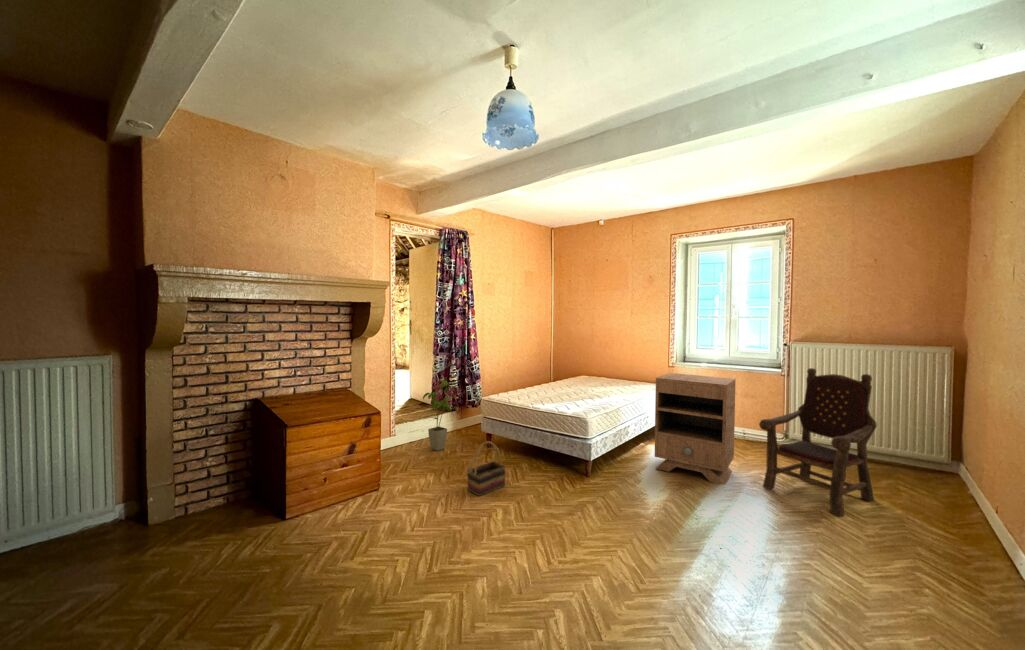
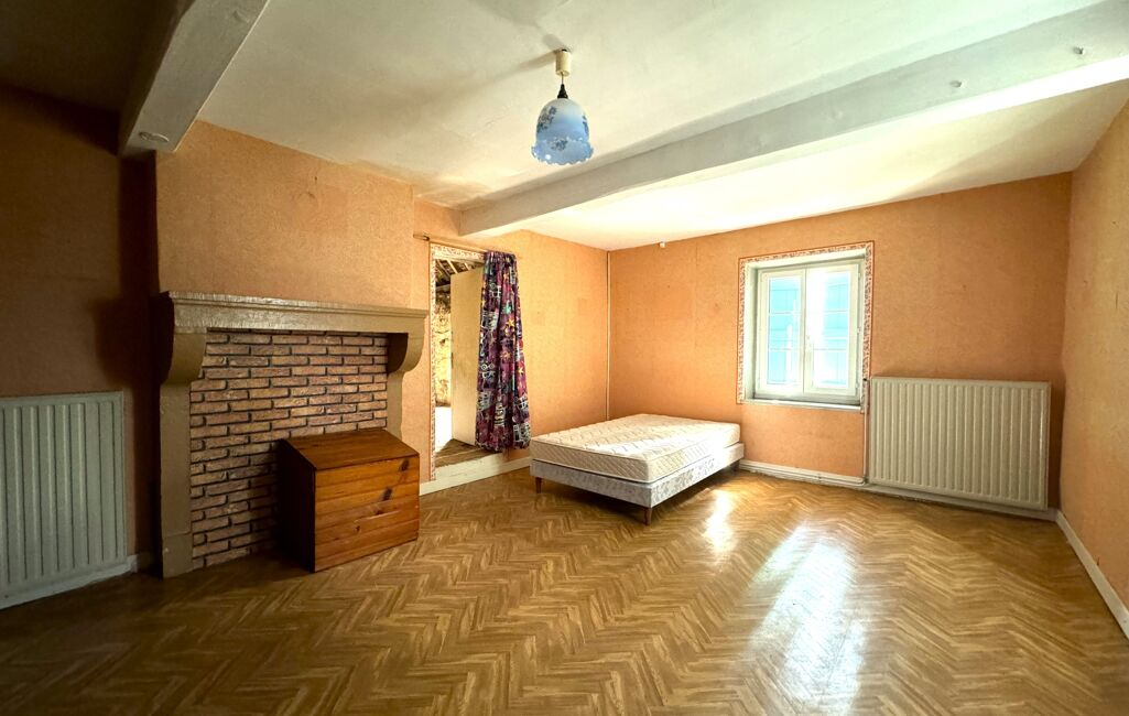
- nightstand (694, 424)
- armchair (819, 433)
- house plant (442, 413)
- basket (486, 465)
